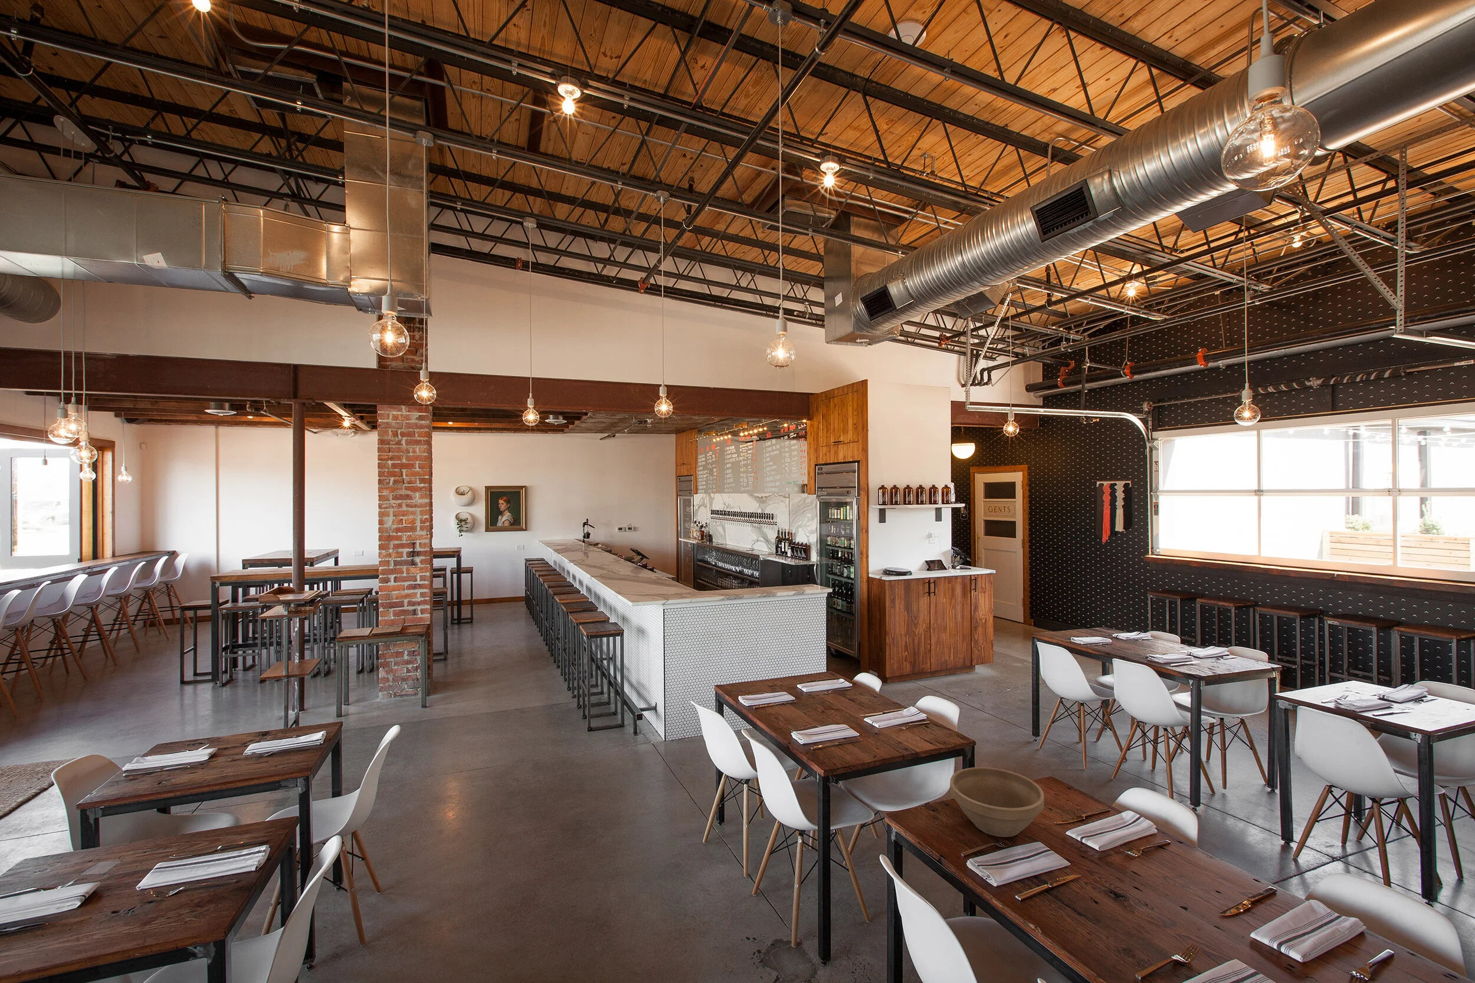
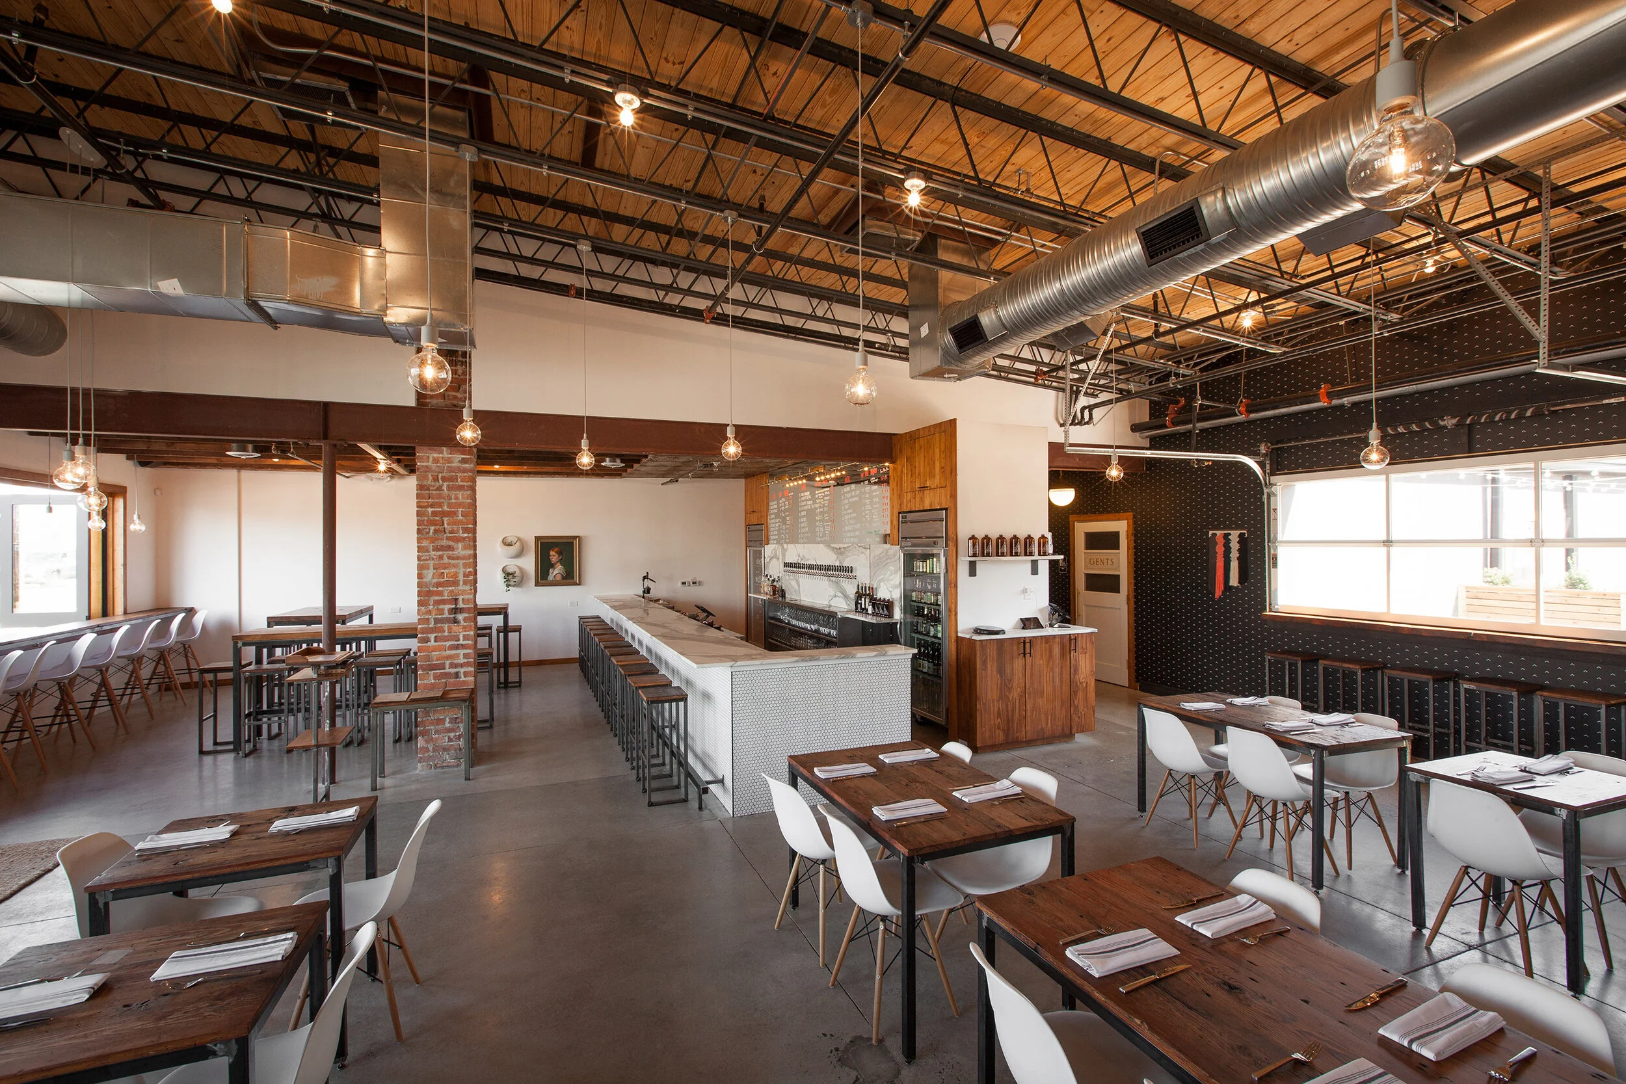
- flower pot (995, 805)
